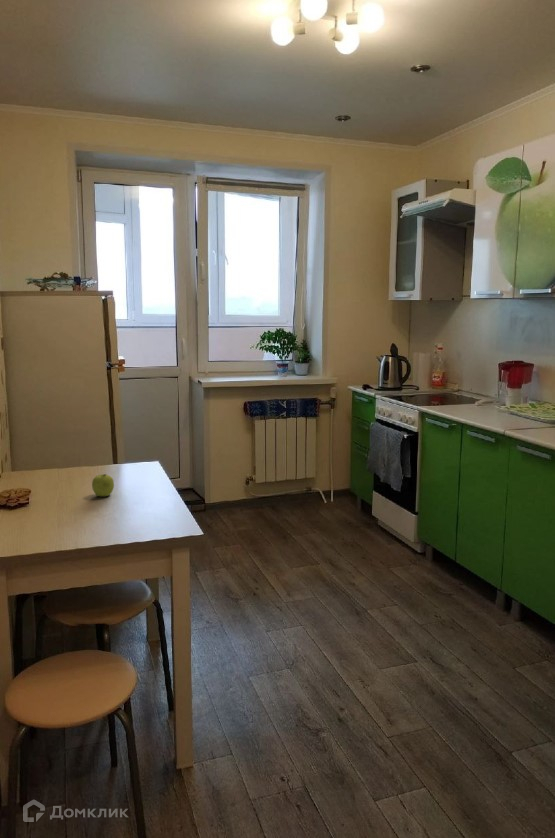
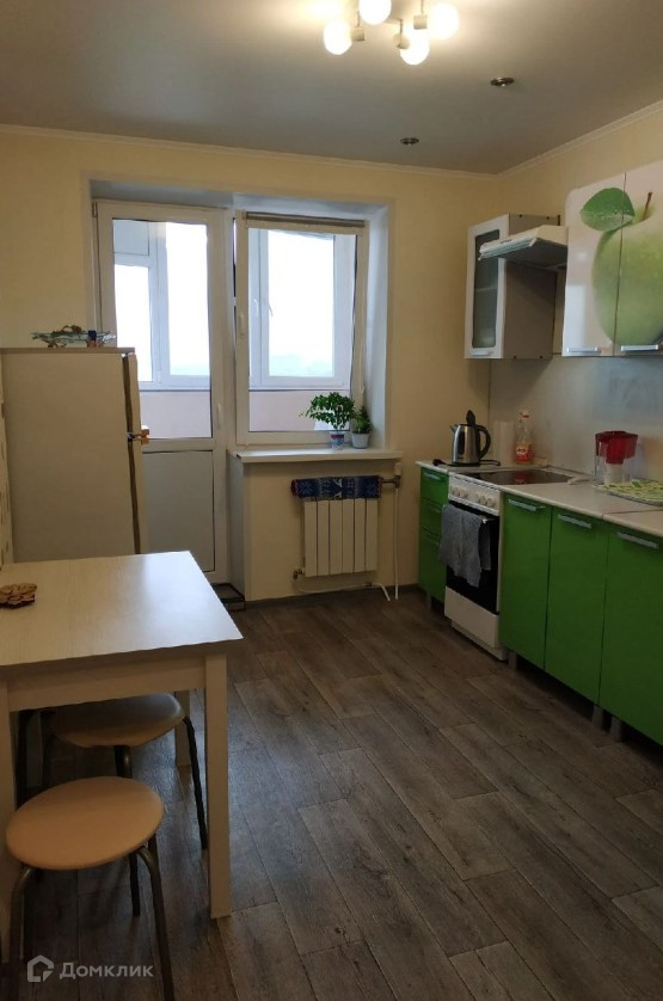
- fruit (103, 484)
